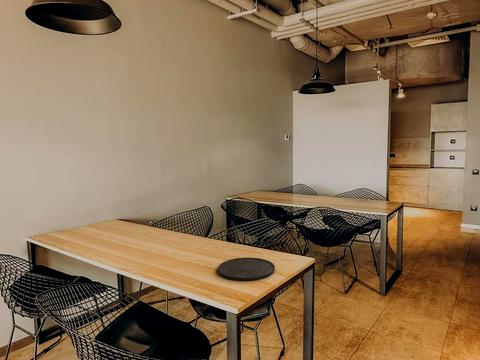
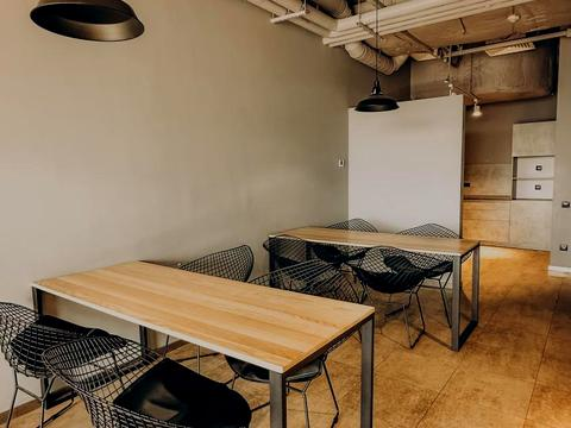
- plate (246, 268)
